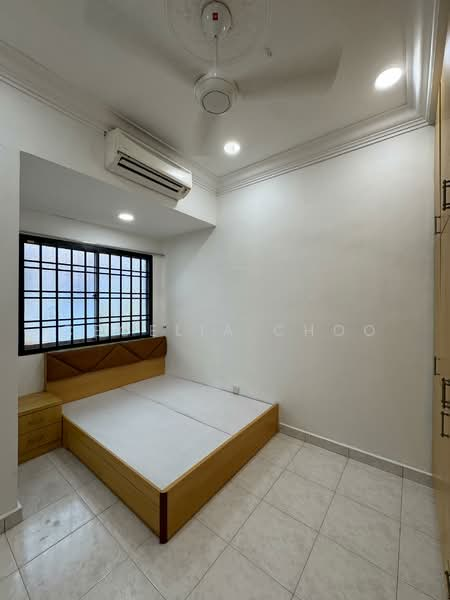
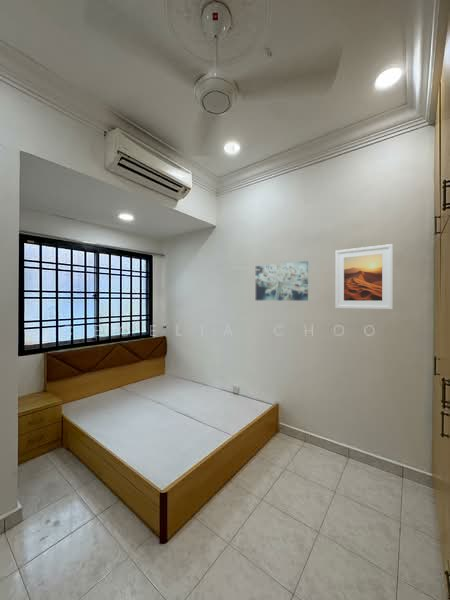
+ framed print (362, 278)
+ wall art (280, 282)
